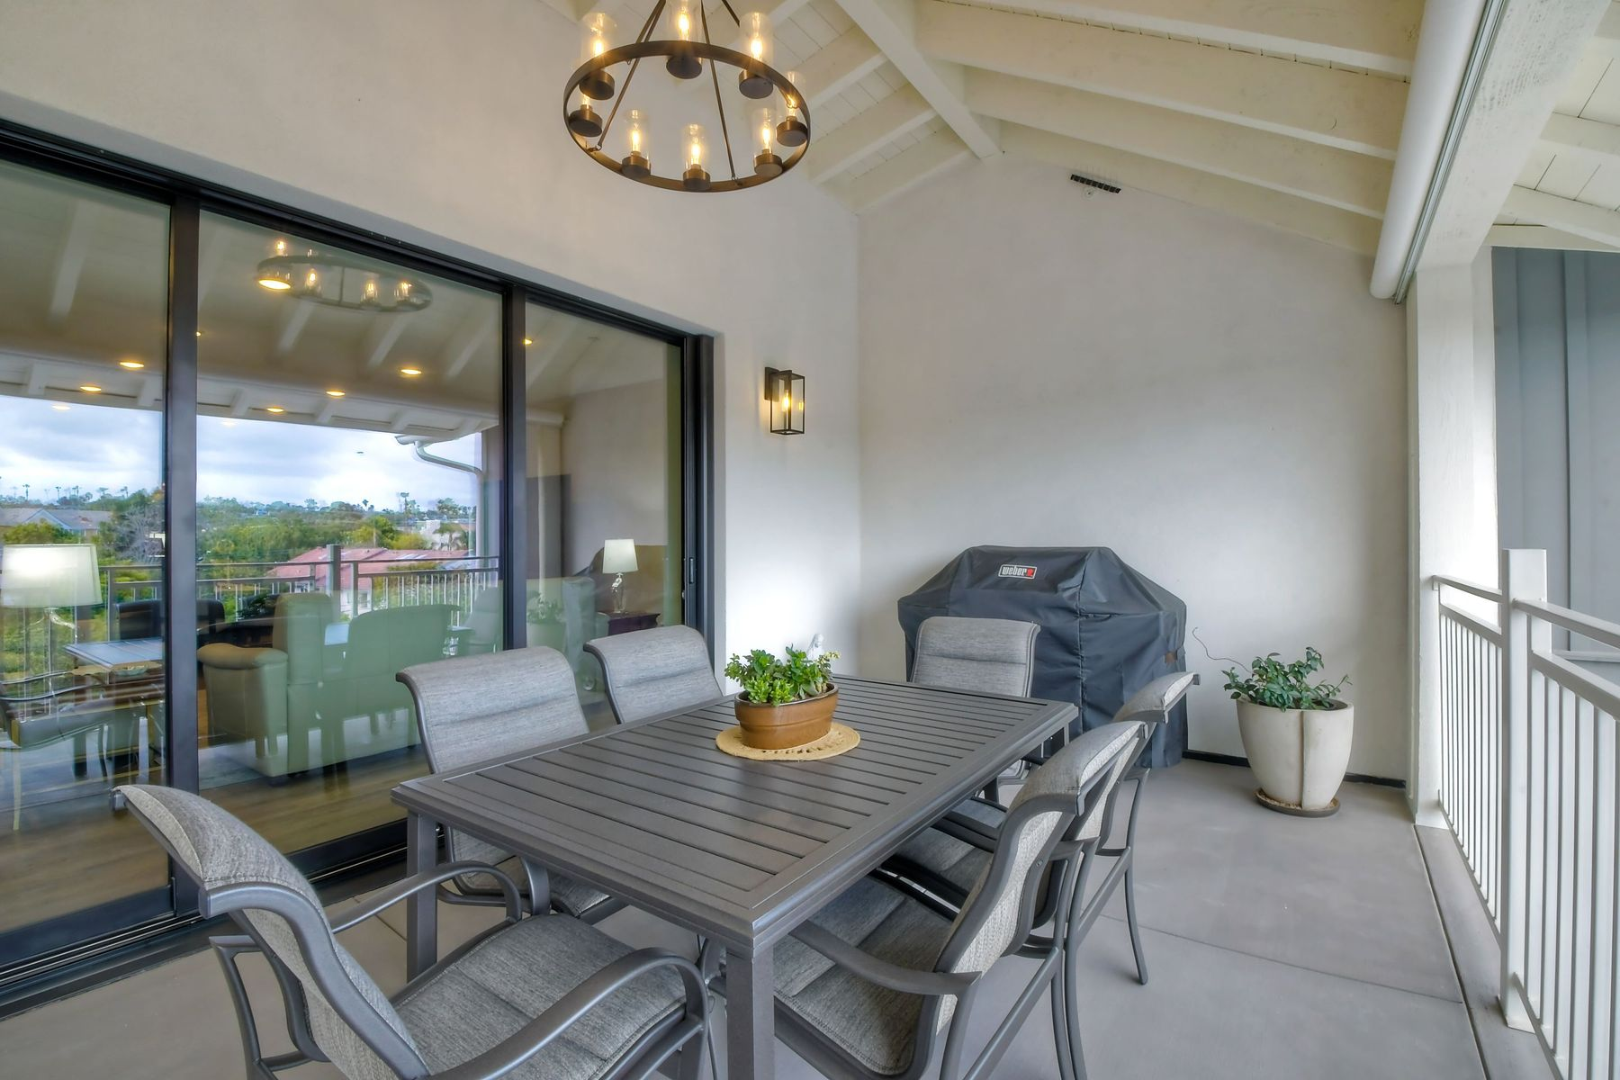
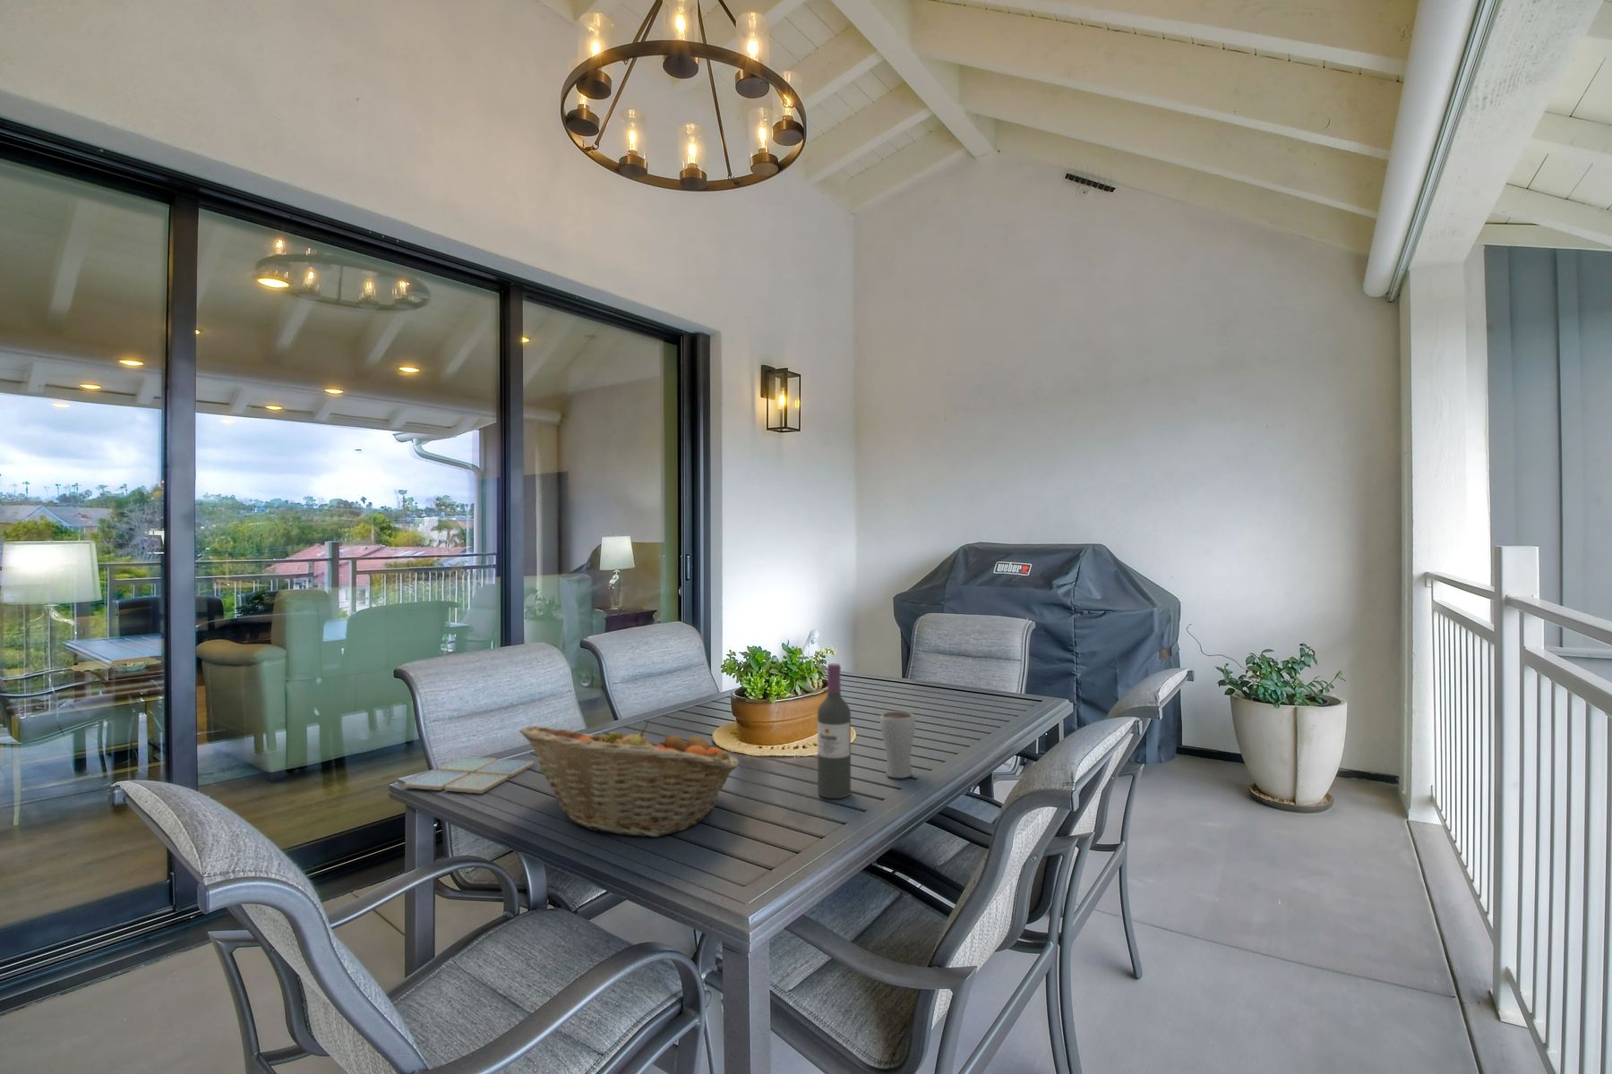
+ drink coaster (471, 773)
+ wine bottle (834, 729)
+ drinking glass (897, 743)
+ fruit basket (630, 765)
